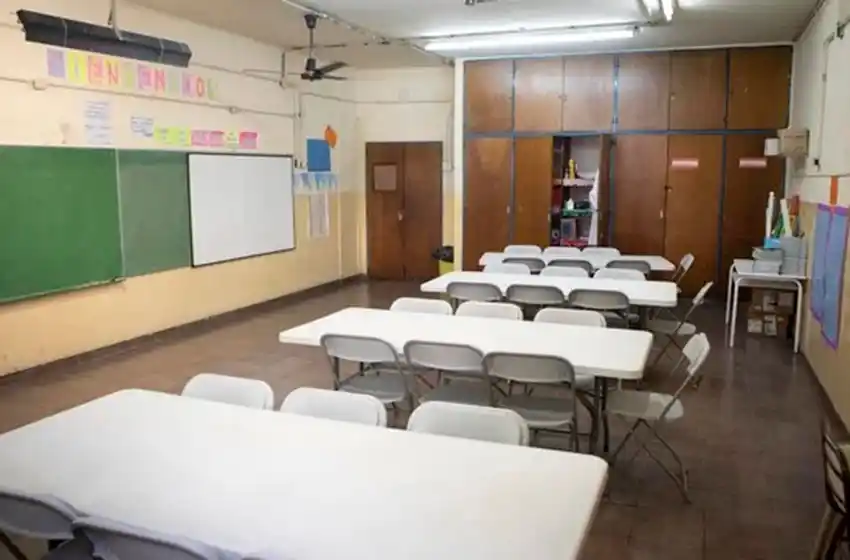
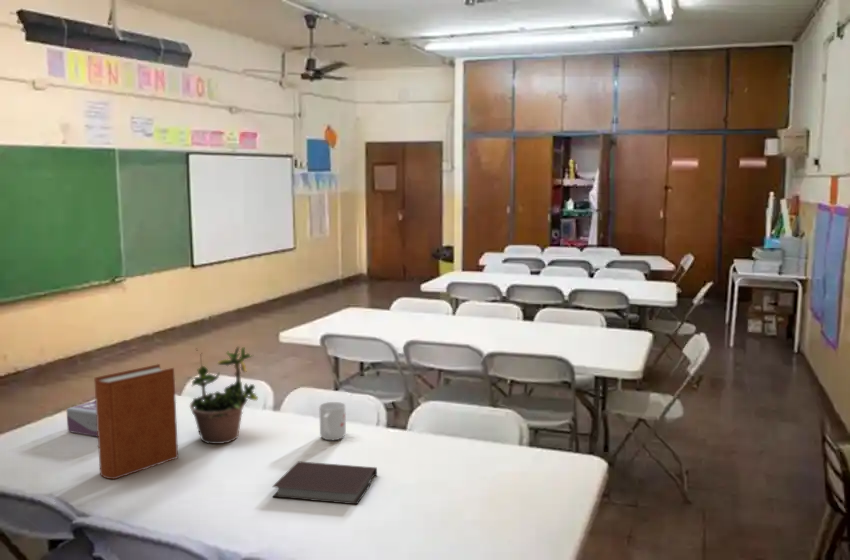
+ mug (331, 422)
+ notebook (326, 481)
+ tissue box (96, 418)
+ book (136, 419)
+ potted plant (218, 391)
